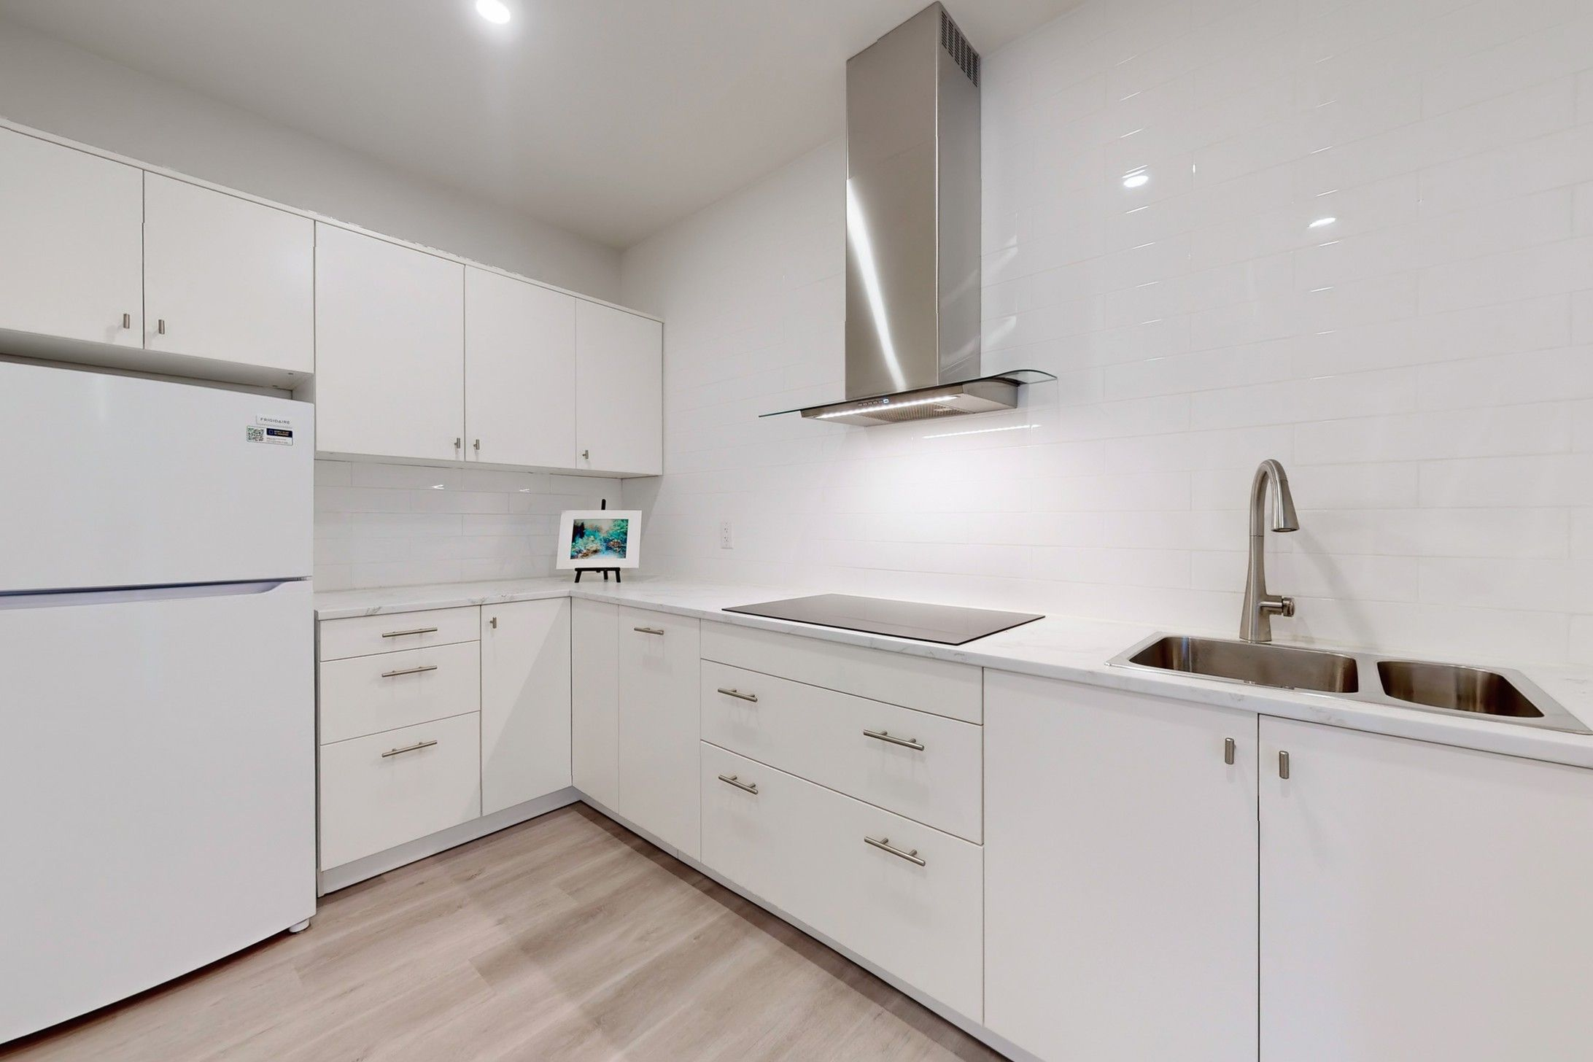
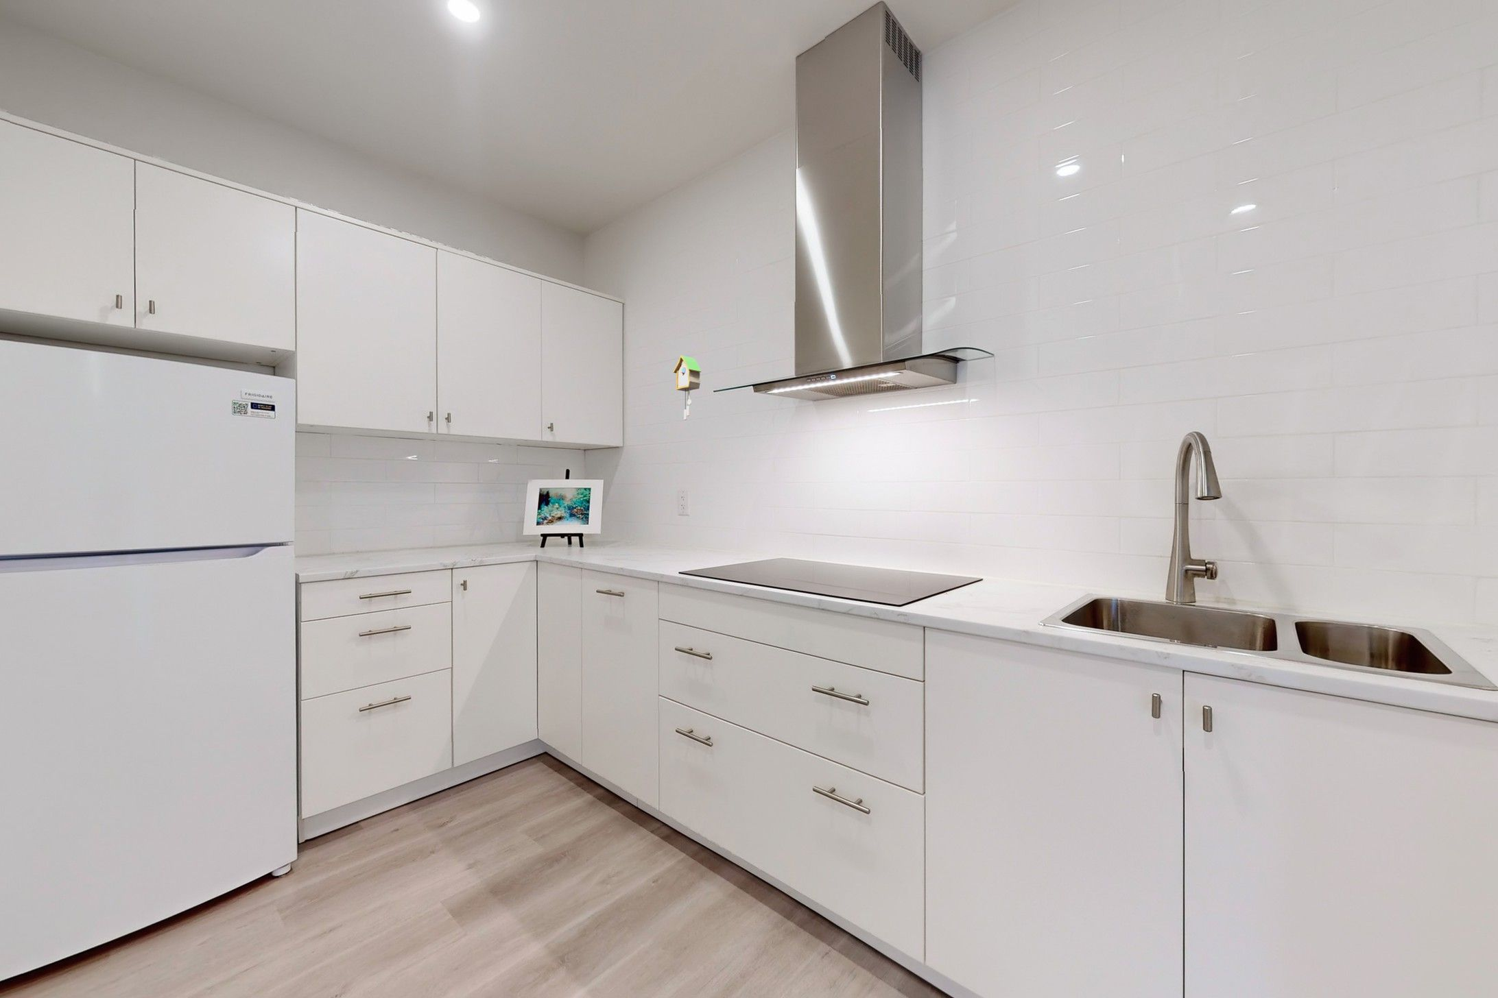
+ cuckoo clock (687, 388)
